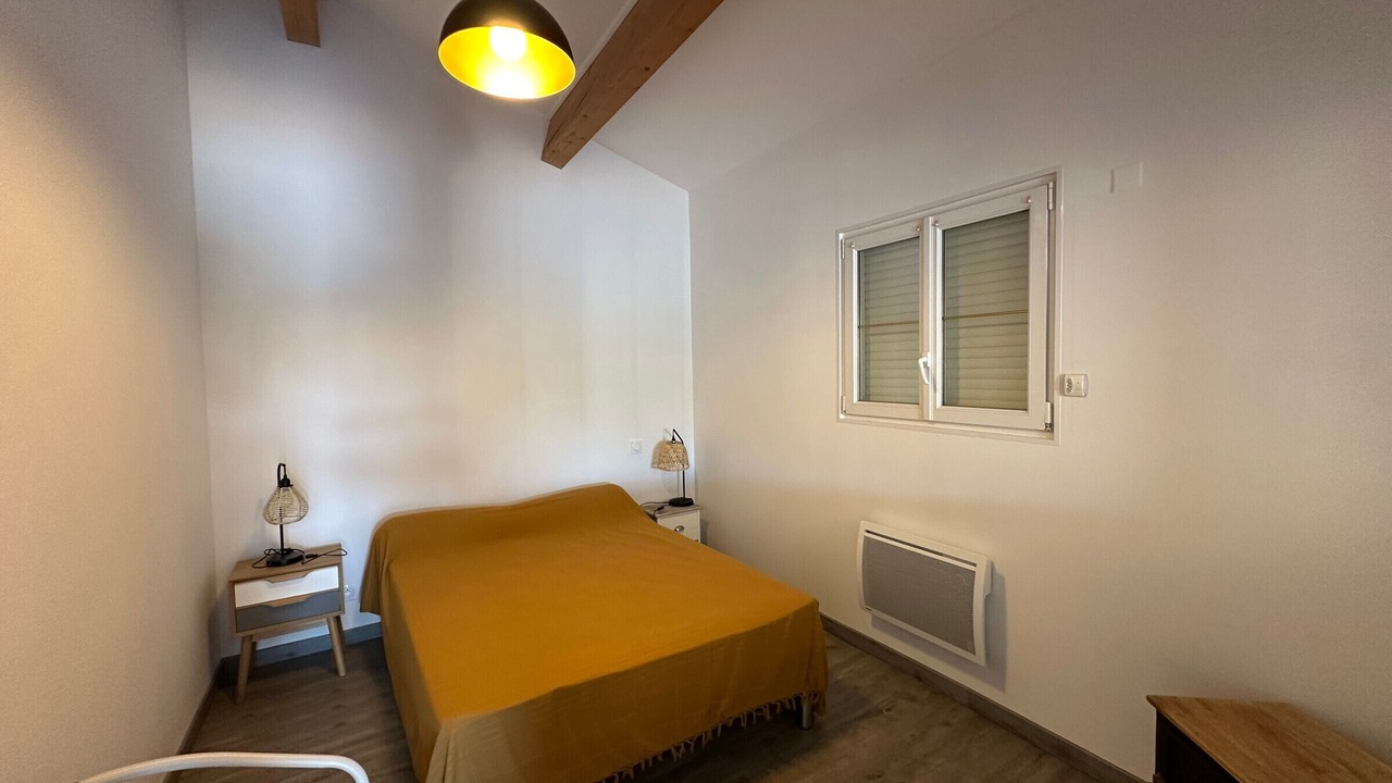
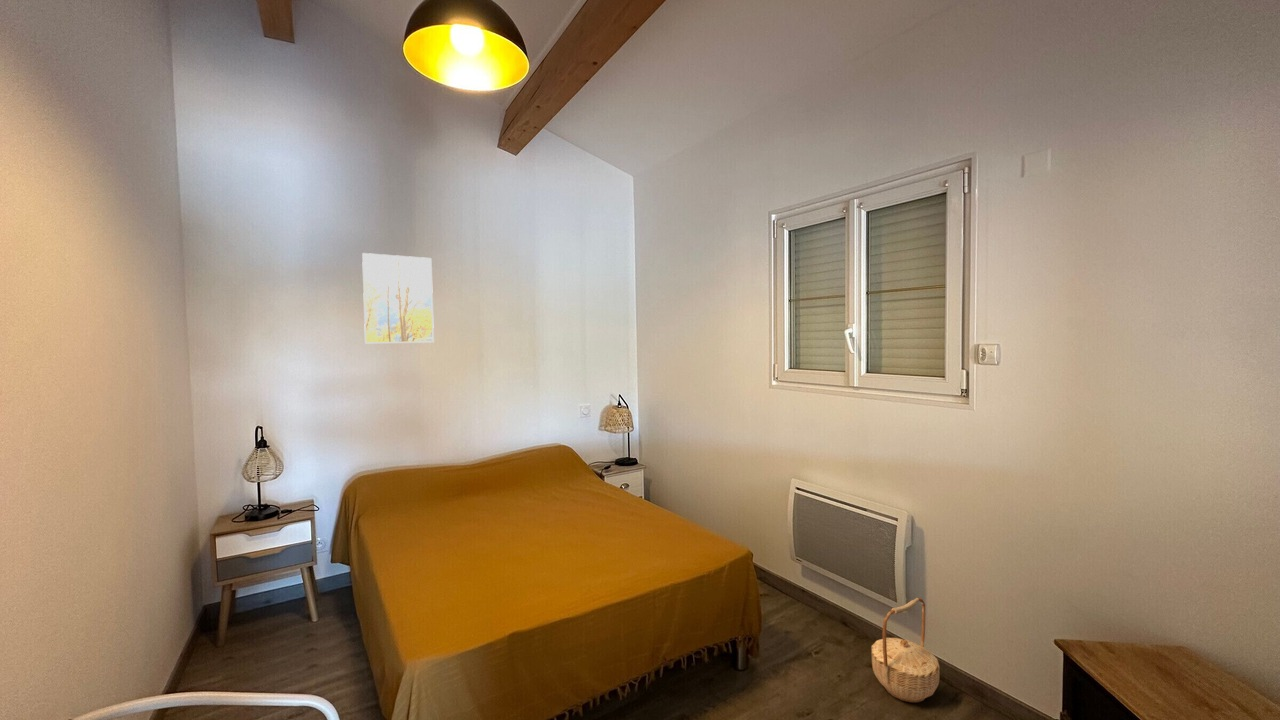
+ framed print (399, 299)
+ basket (904, 645)
